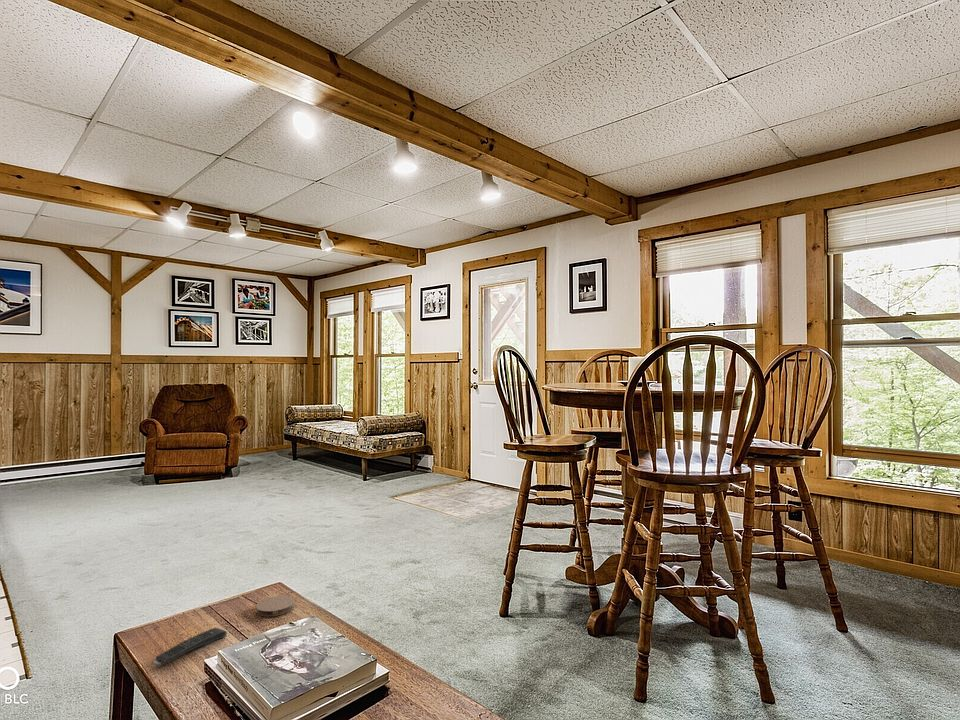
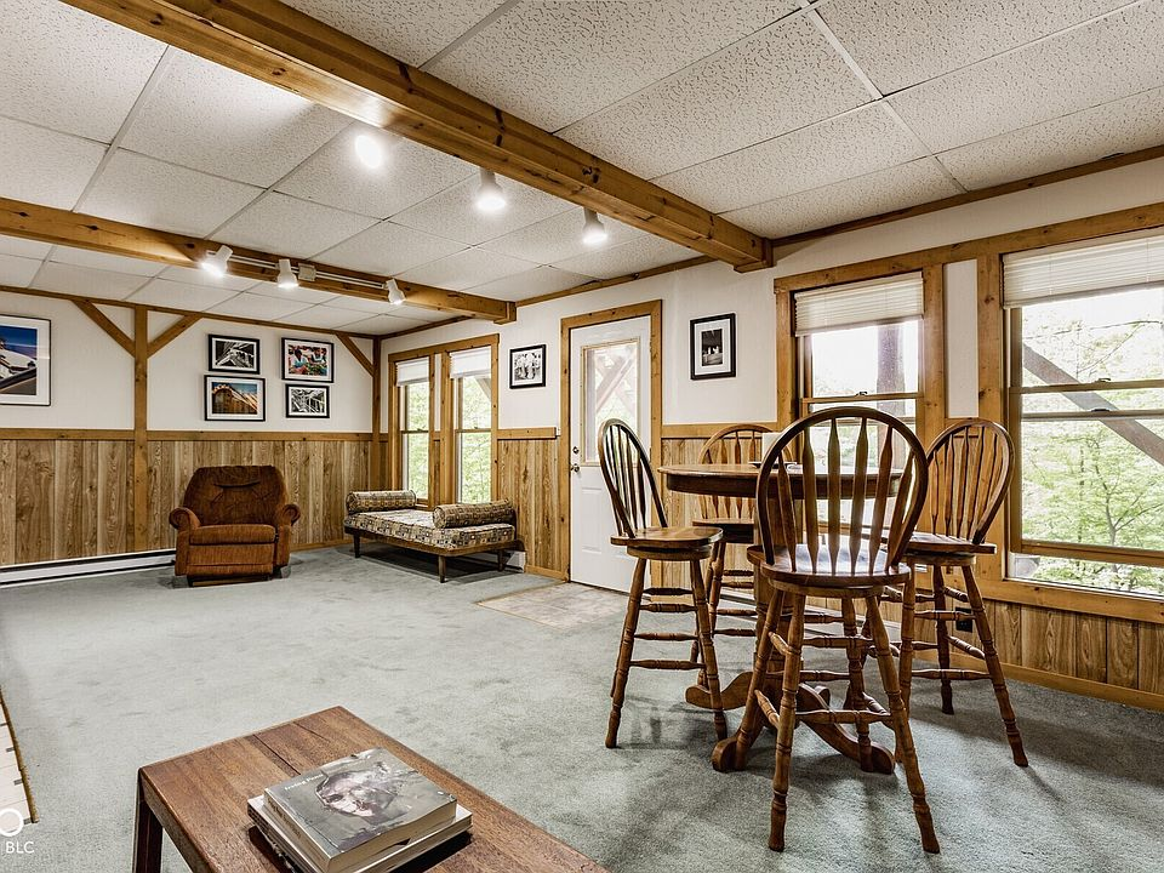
- coaster (275, 605)
- remote control (190, 645)
